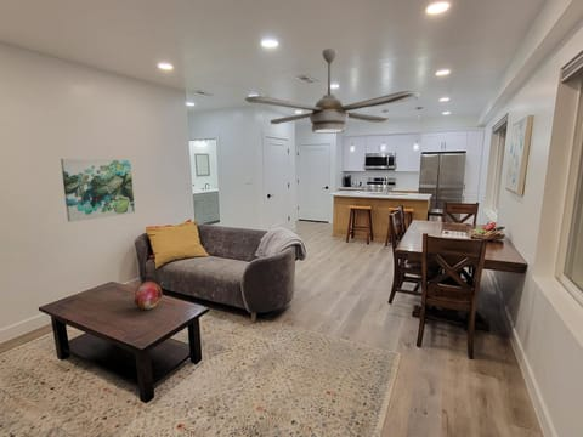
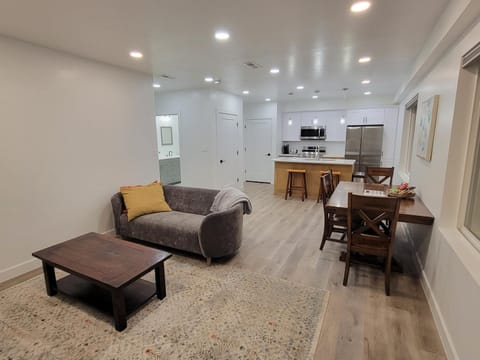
- decorative orb (147, 295)
- wall art (101, 188)
- ceiling fan (328, 91)
